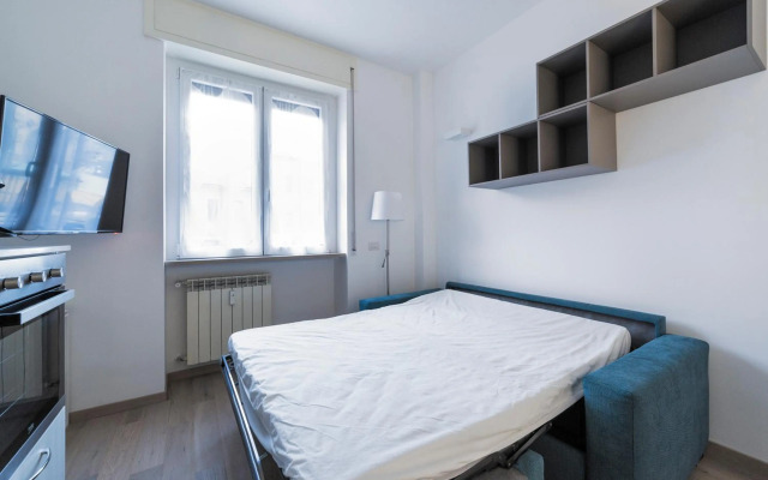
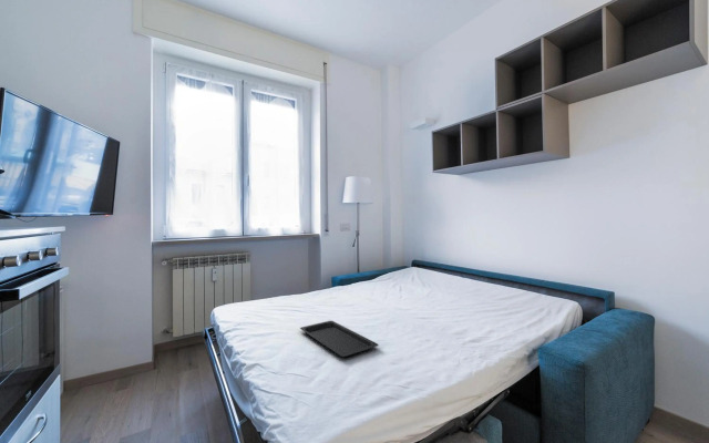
+ serving tray (336, 338)
